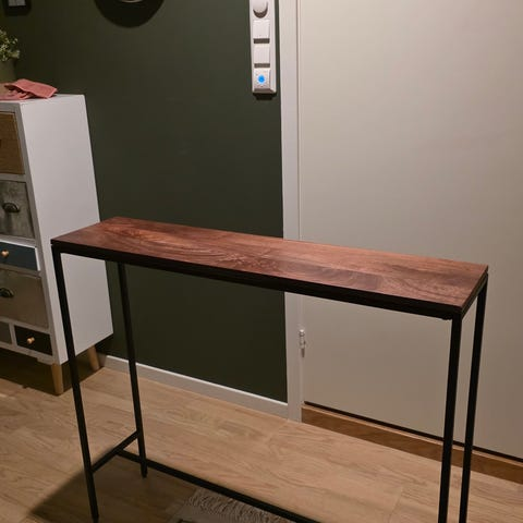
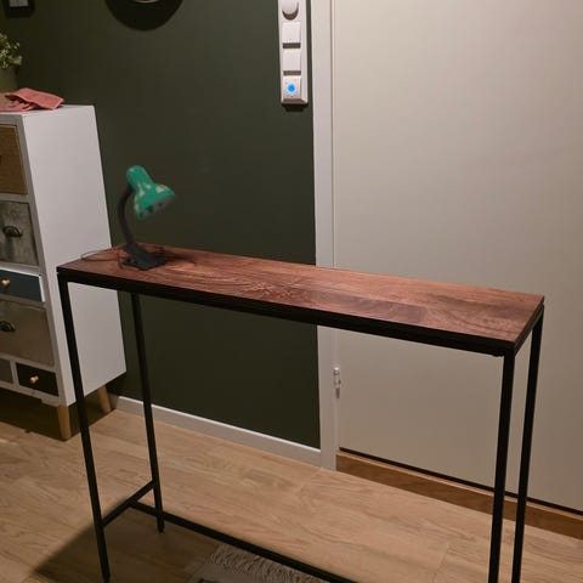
+ desk lamp (136, 211)
